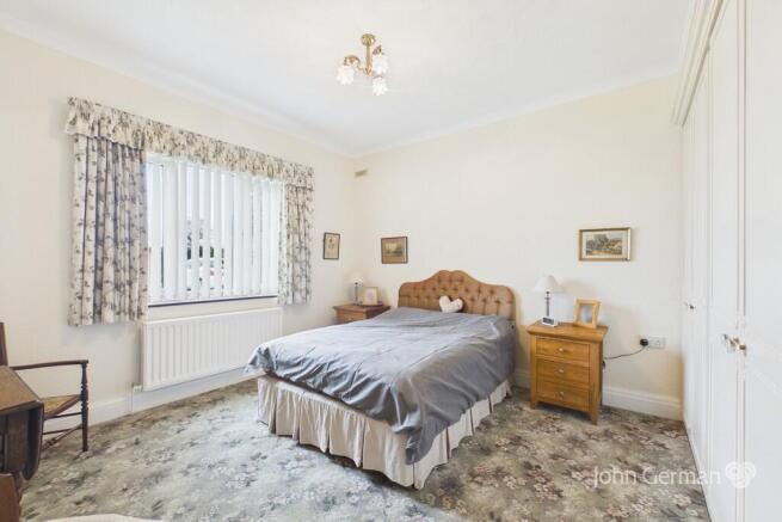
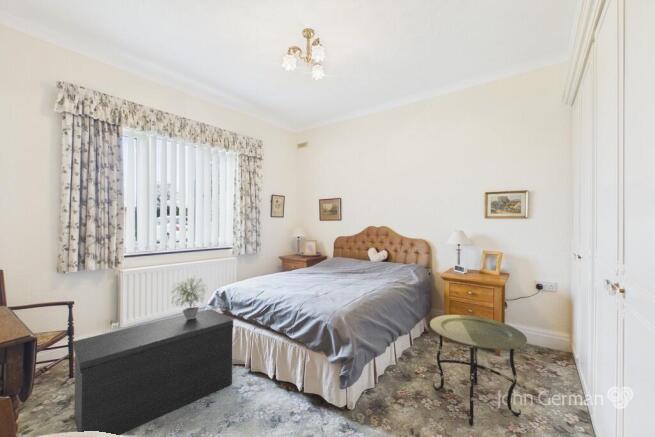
+ bench (160, 363)
+ potted plant (189, 296)
+ side table (474, 365)
